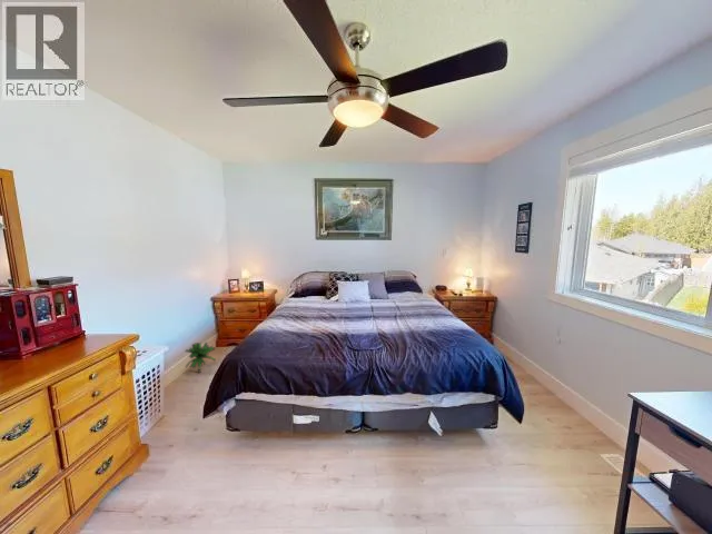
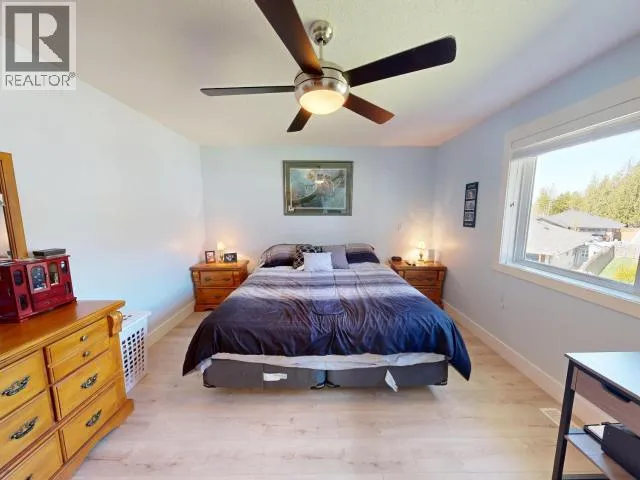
- decorative plant (199, 357)
